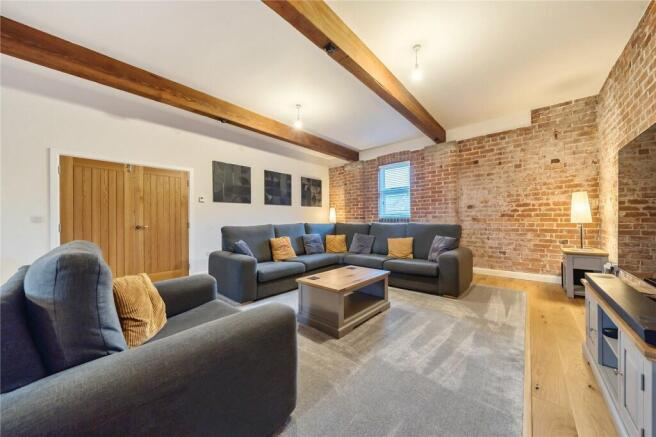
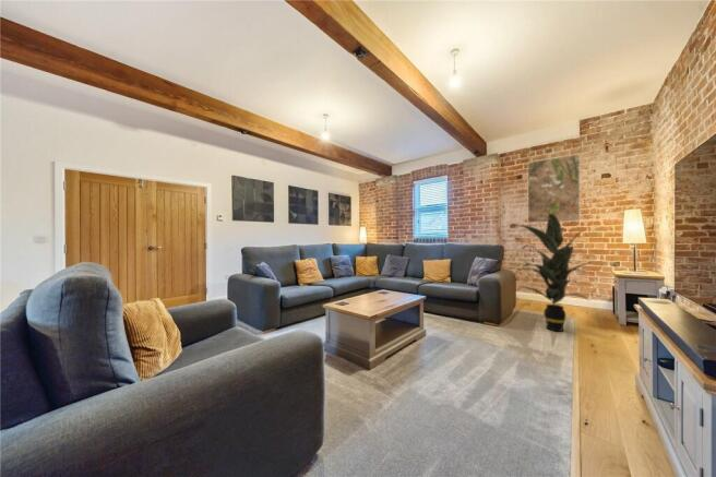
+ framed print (552, 190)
+ indoor plant (550, 272)
